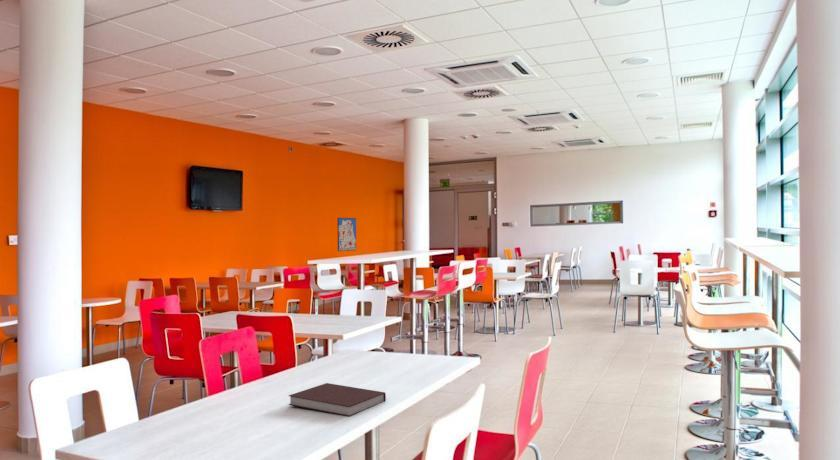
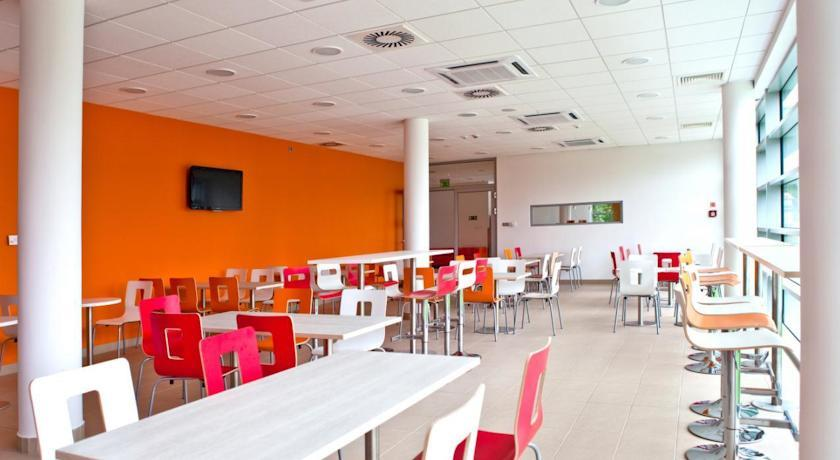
- wall art (347, 234)
- notebook (337, 398)
